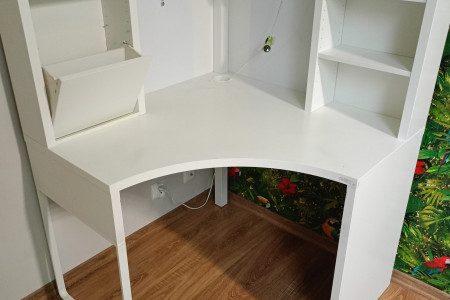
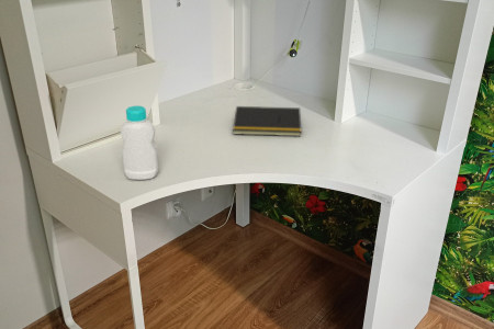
+ bottle (138, 143)
+ notepad (267, 120)
